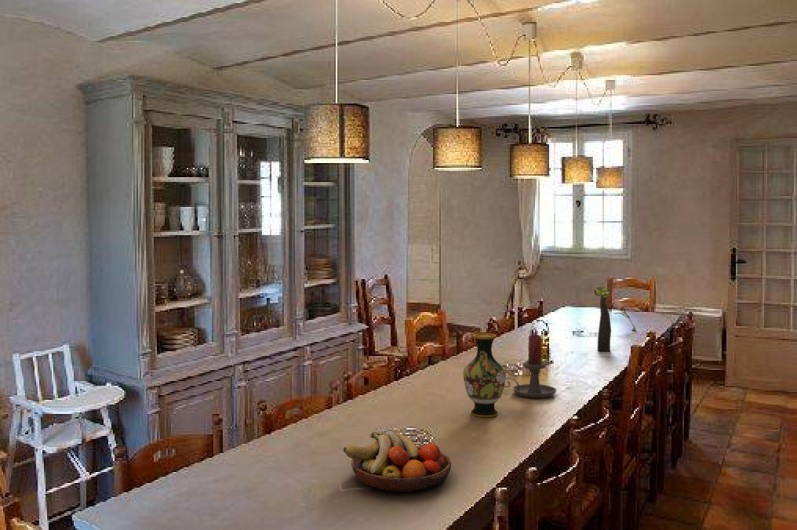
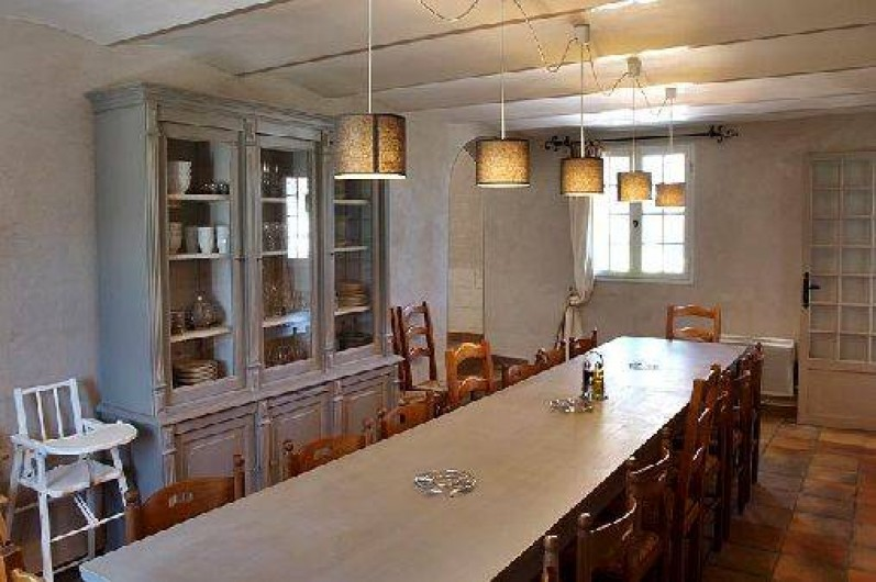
- fruit bowl (400, 456)
- candle holder (528, 363)
- plant (603, 319)
- vase (484, 374)
- flower (625, 316)
